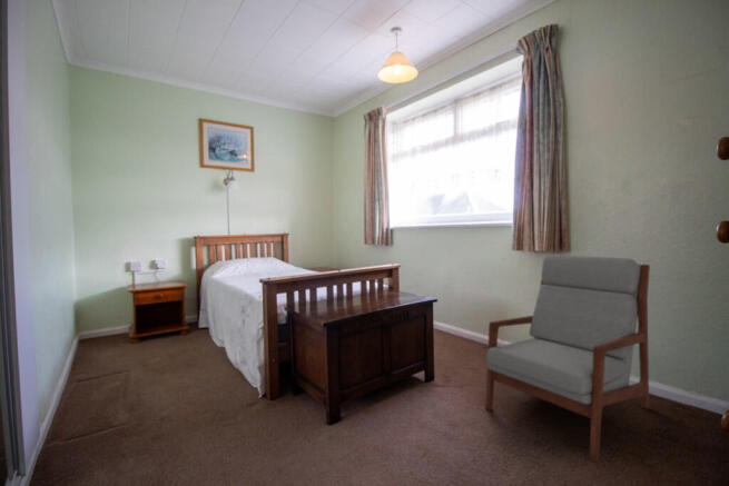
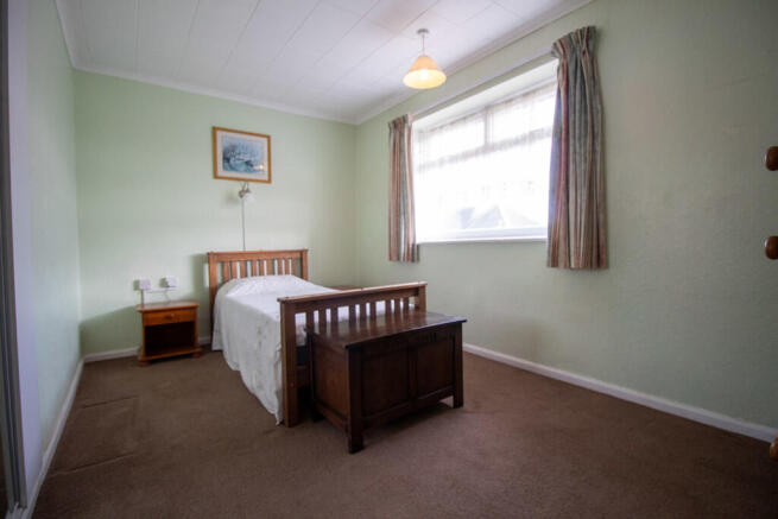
- armchair (564, 335)
